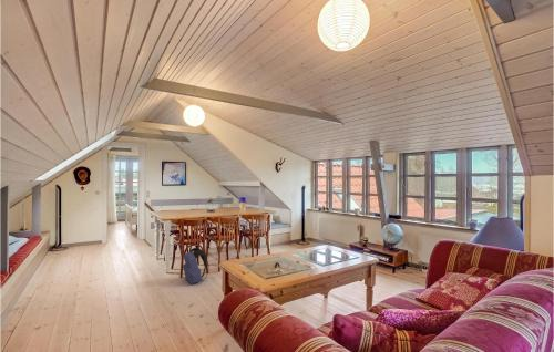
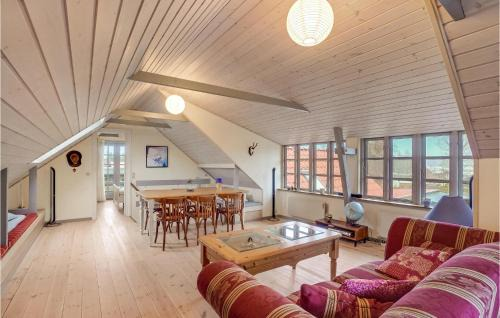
- backpack (196, 263)
